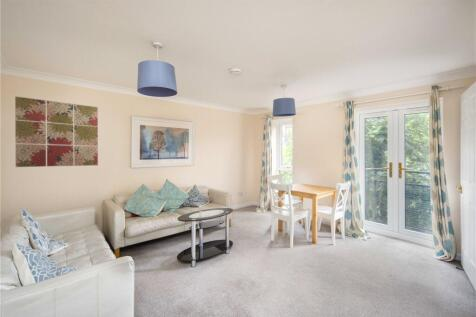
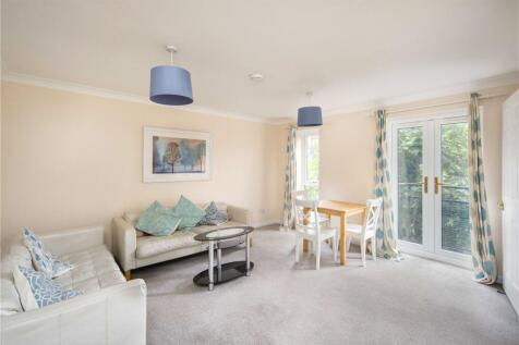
- wall art (60, 134)
